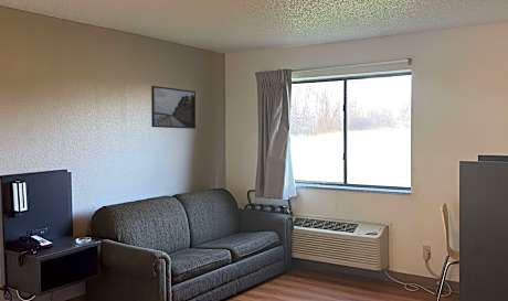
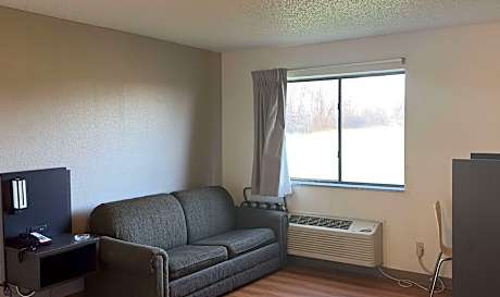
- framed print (174, 108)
